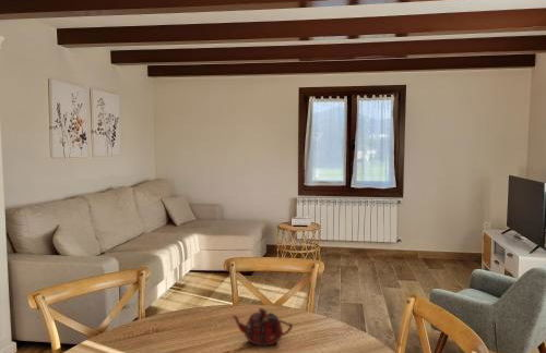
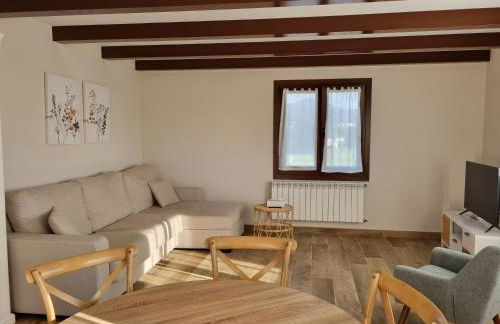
- teapot (261, 325)
